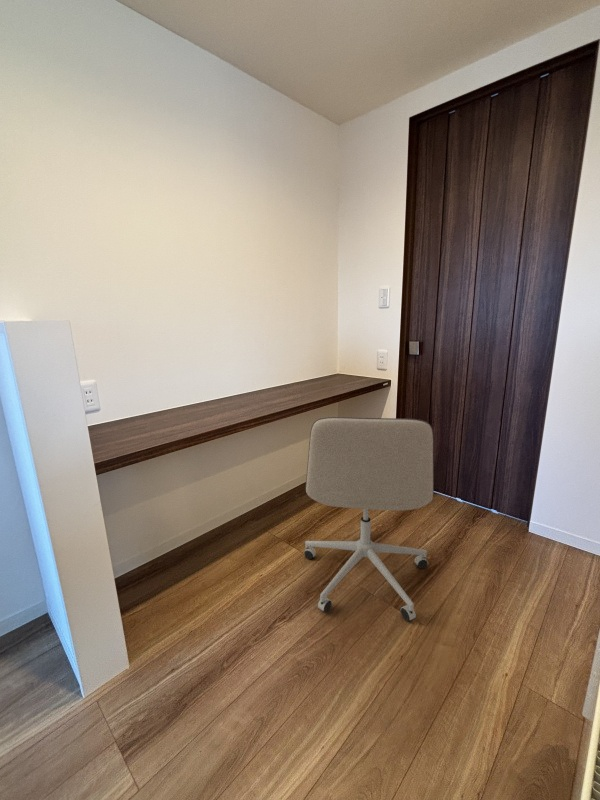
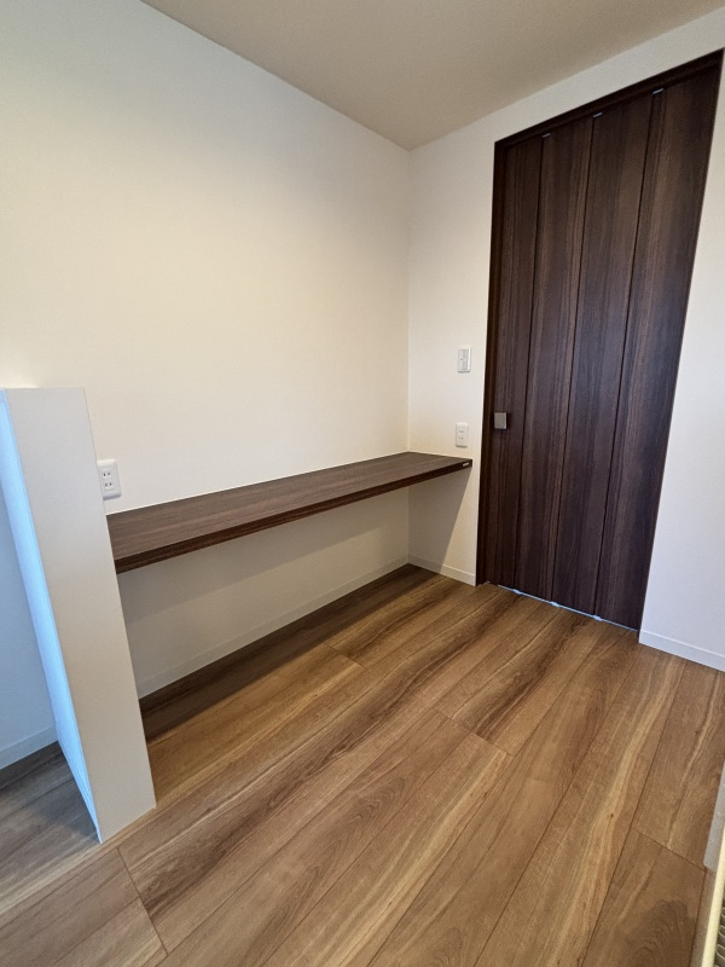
- office chair (366, 492)
